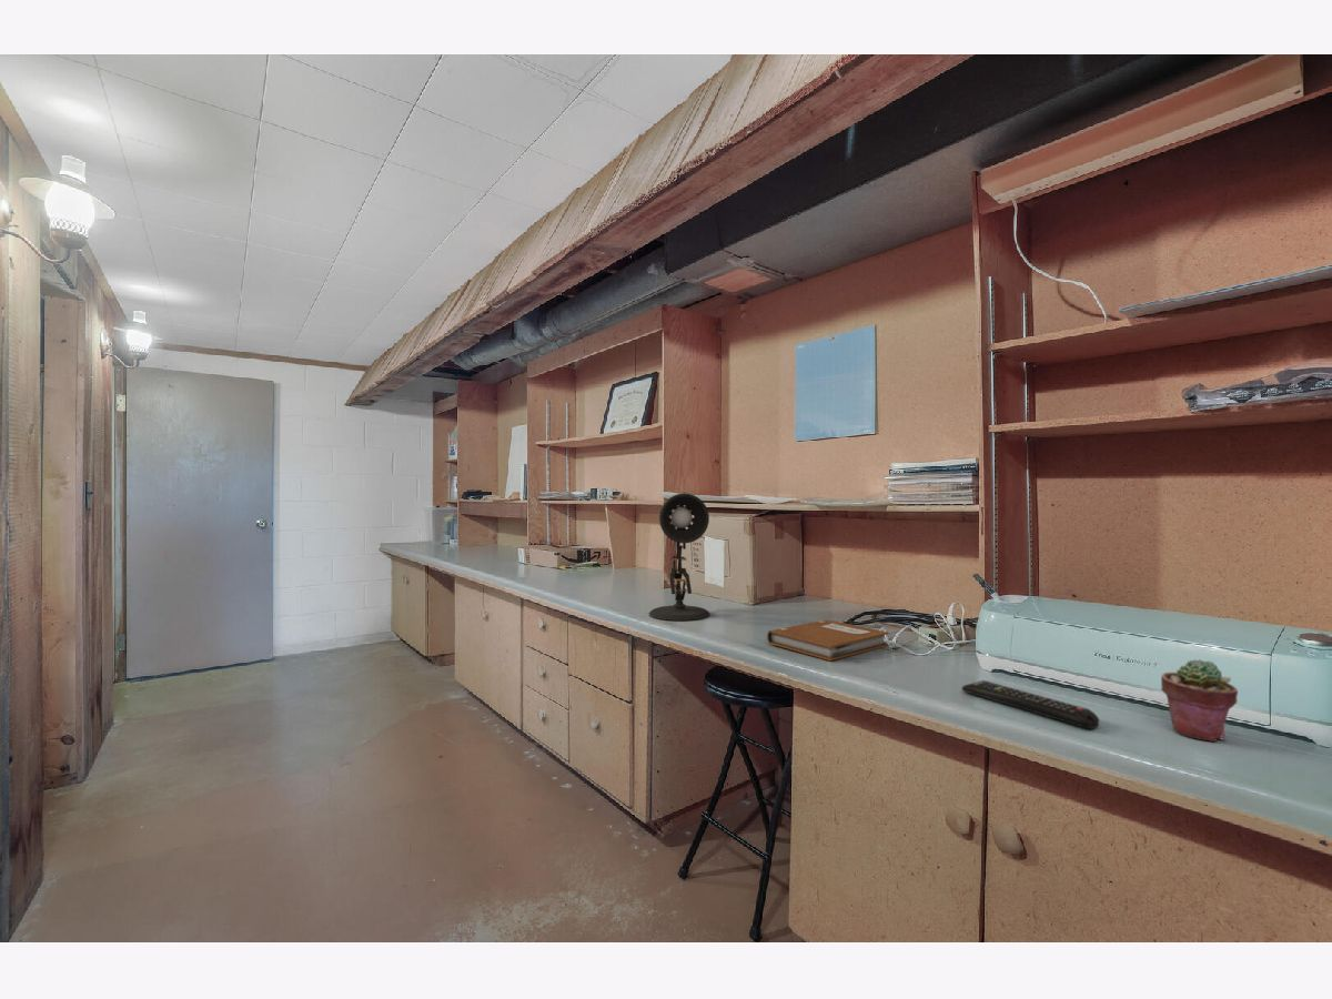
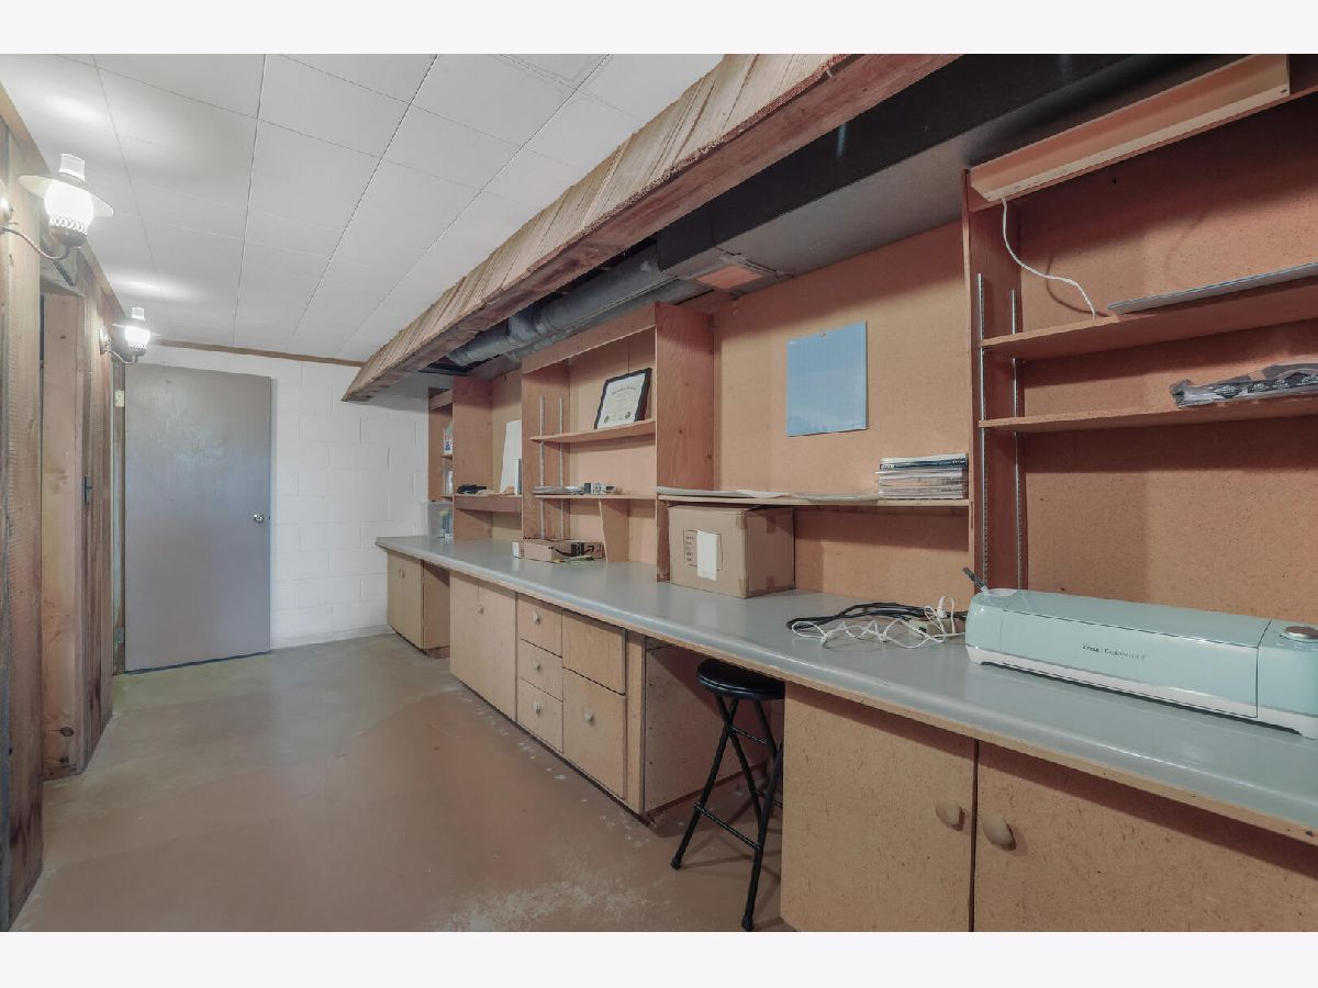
- potted succulent (1198, 696)
- desk lamp (679, 554)
- remote control (1025, 702)
- notebook (828, 636)
